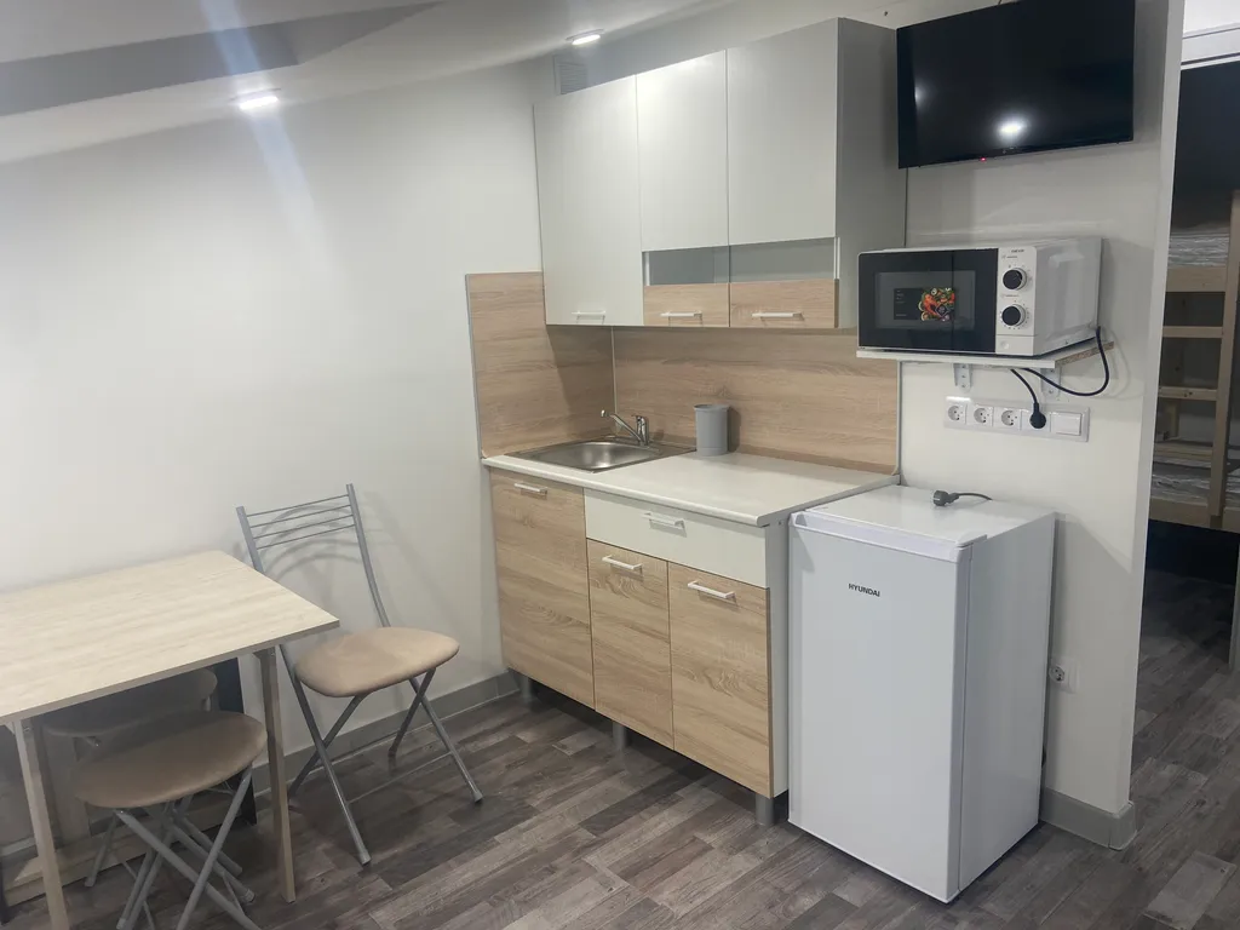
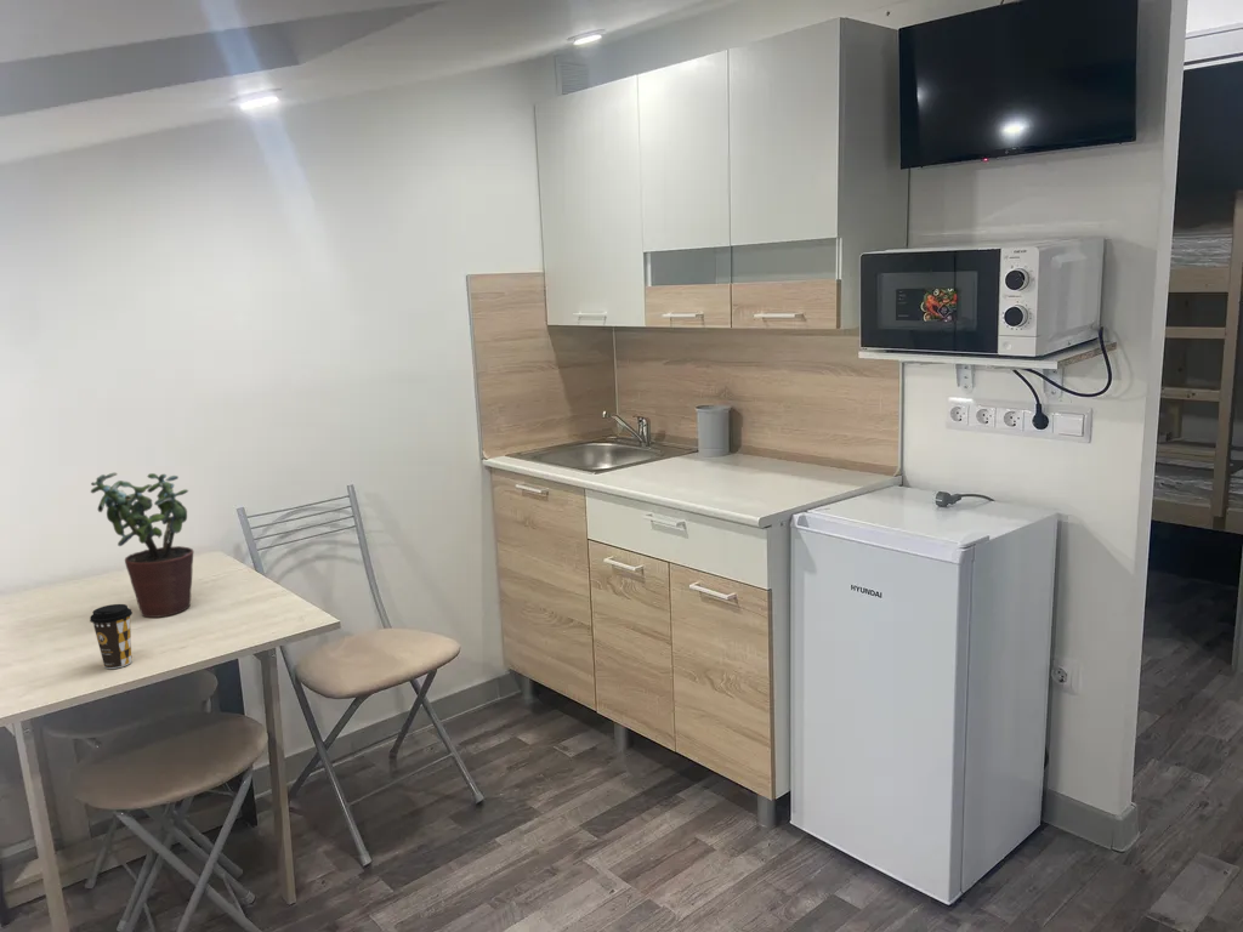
+ coffee cup (114, 636)
+ potted plant (153, 541)
